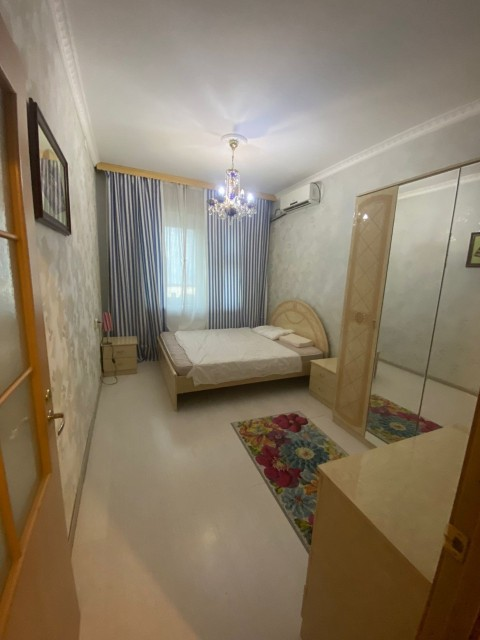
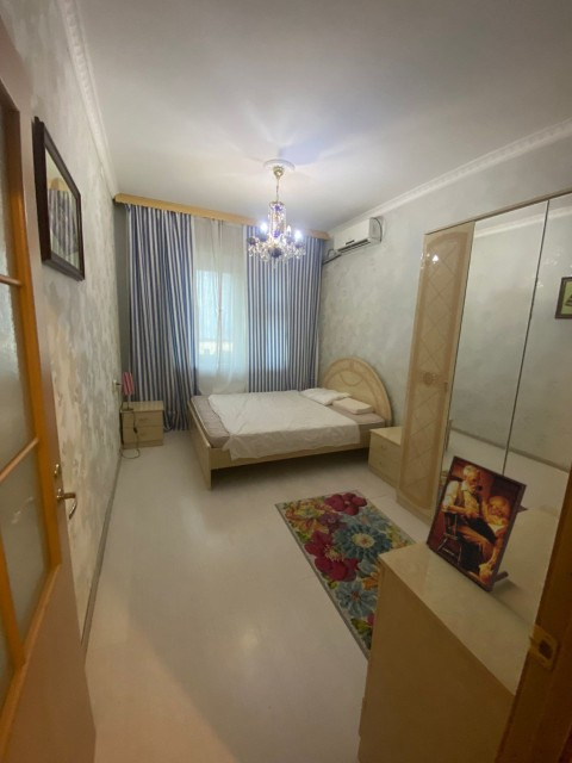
+ picture frame (471, 516)
